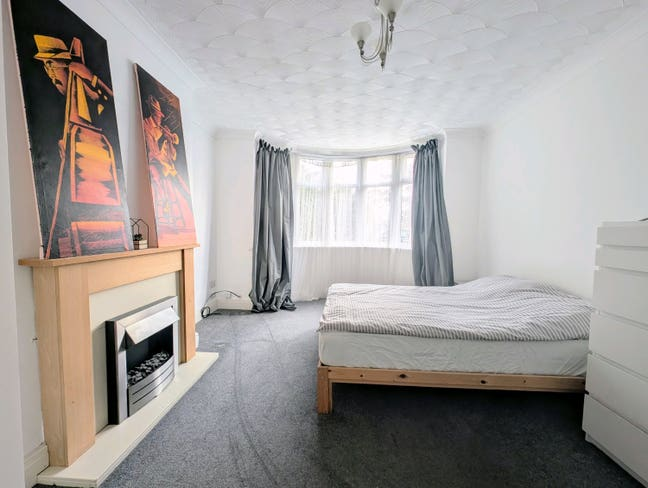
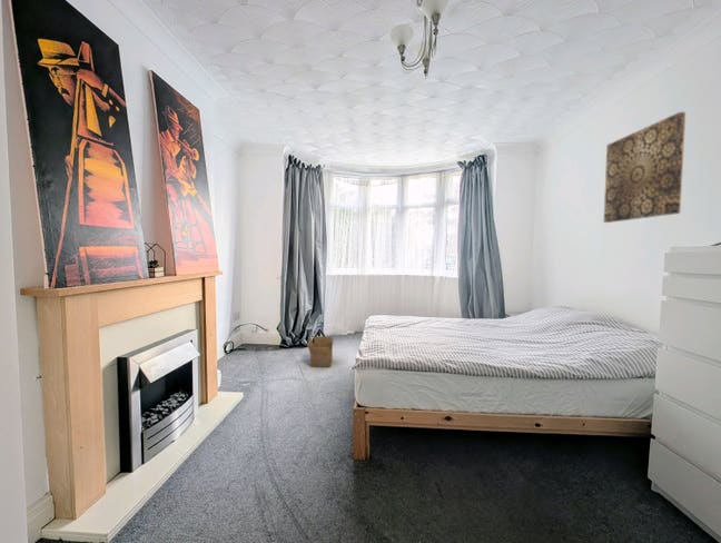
+ cardboard box (320, 352)
+ wall art (639, 175)
